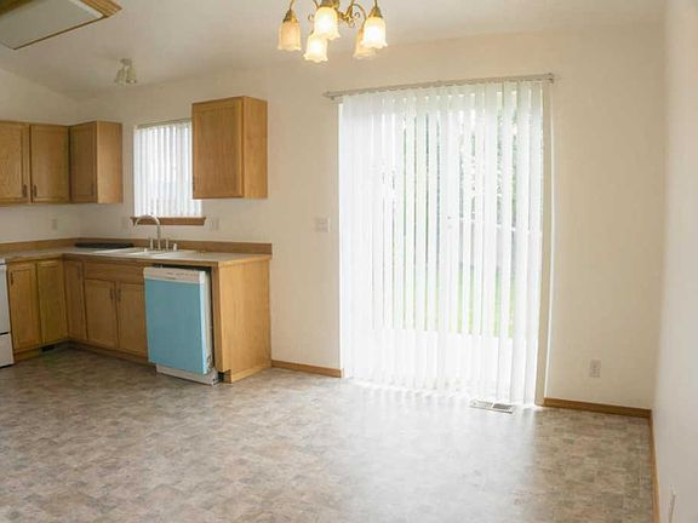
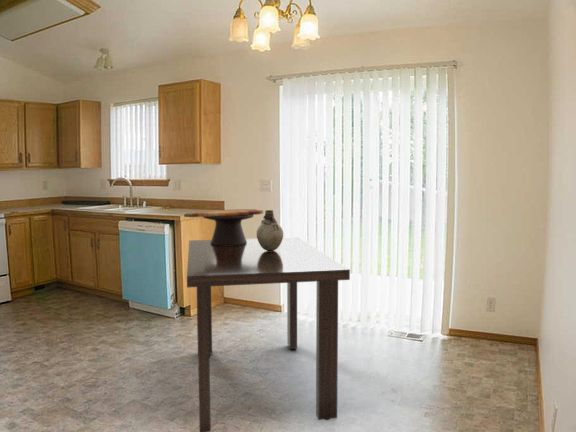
+ dining table (287, 317)
+ vase (269, 230)
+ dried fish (224, 227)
